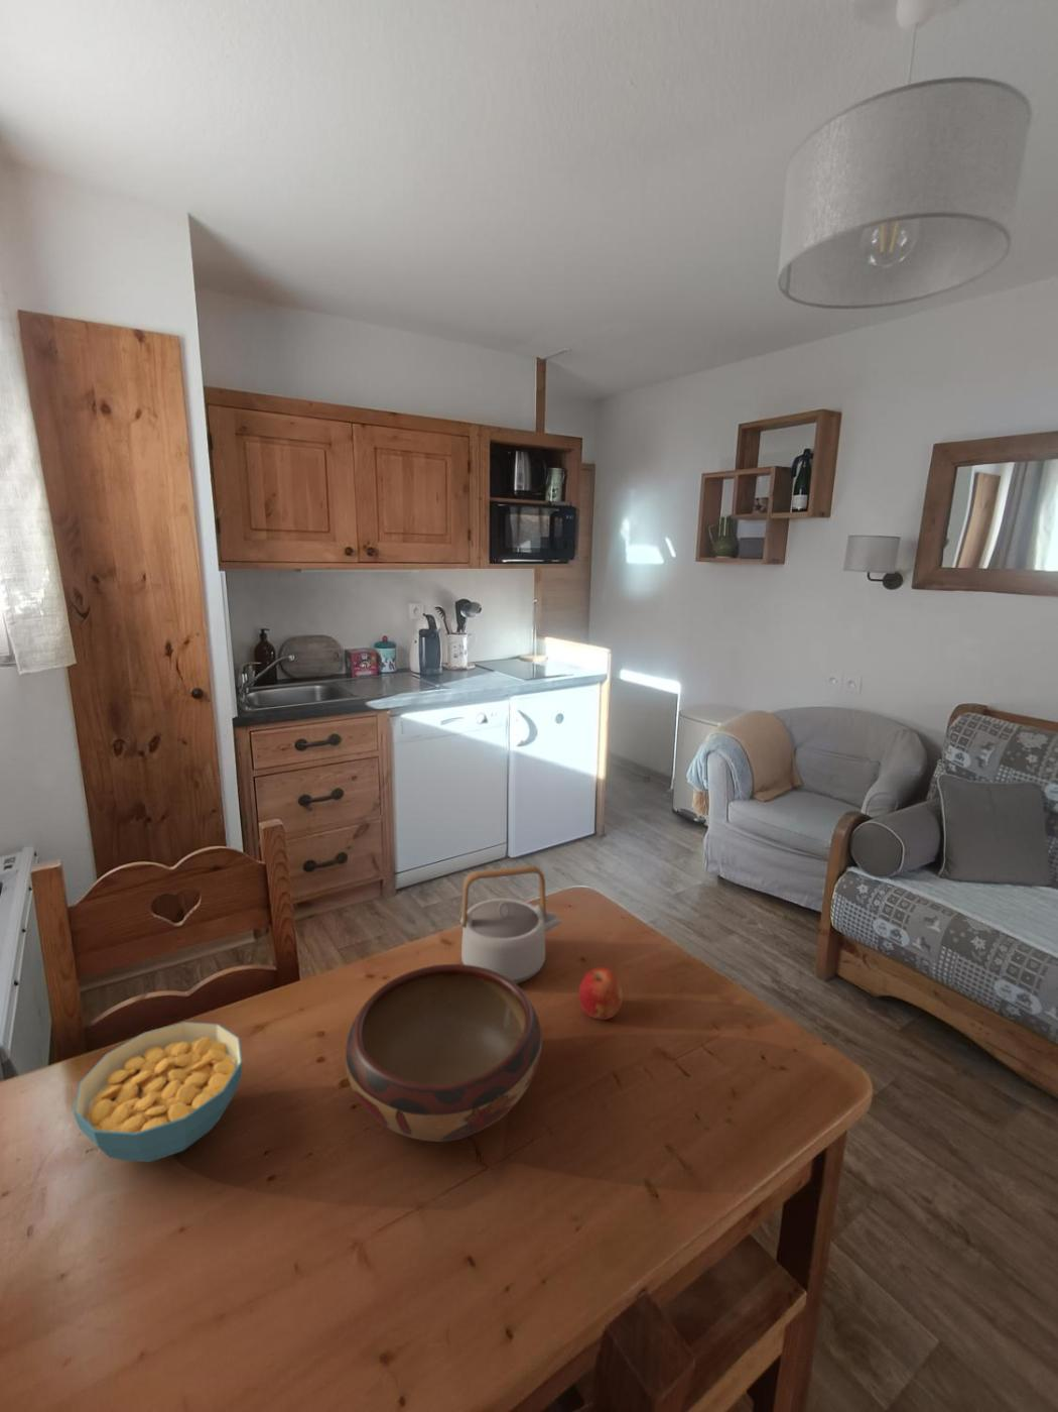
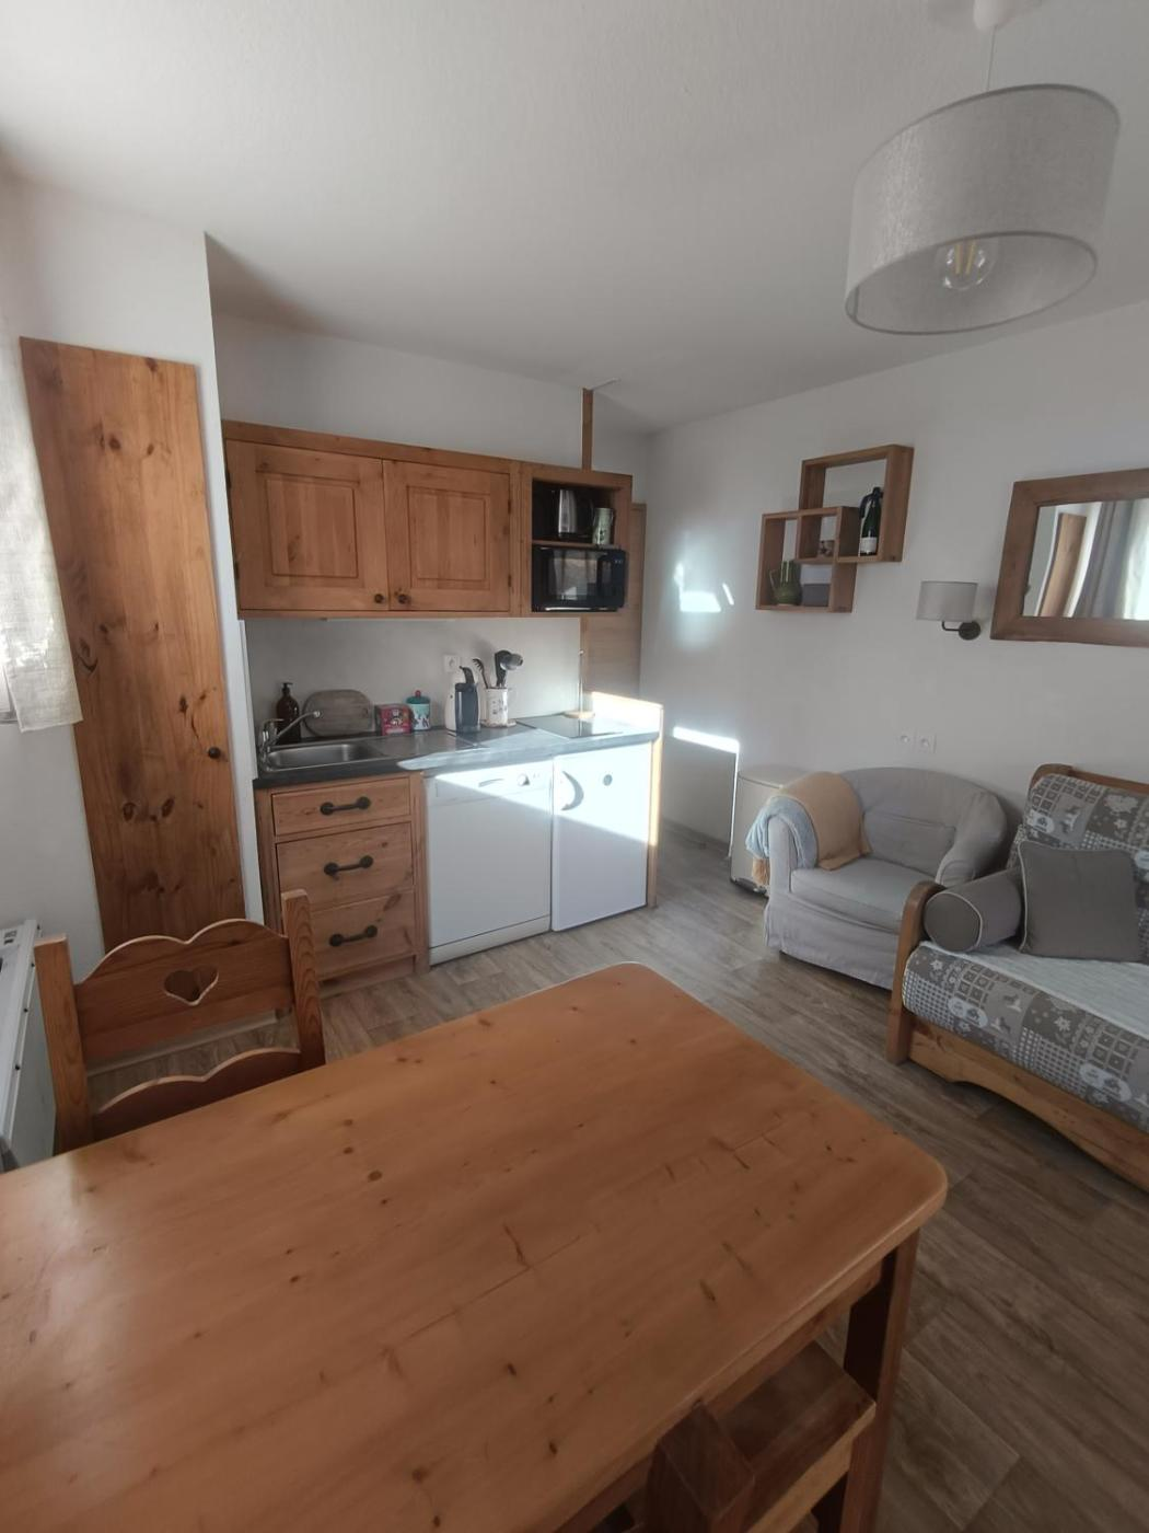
- fruit (600, 992)
- teapot (512, 916)
- cereal bowl (166, 1103)
- decorative bowl (446, 1056)
